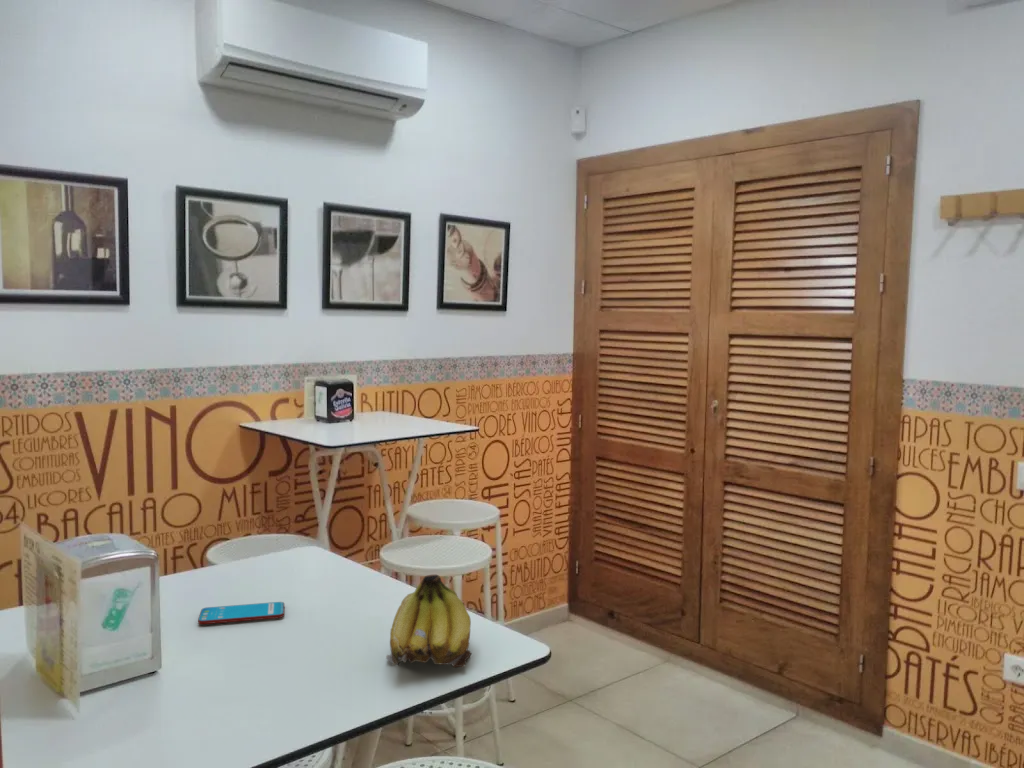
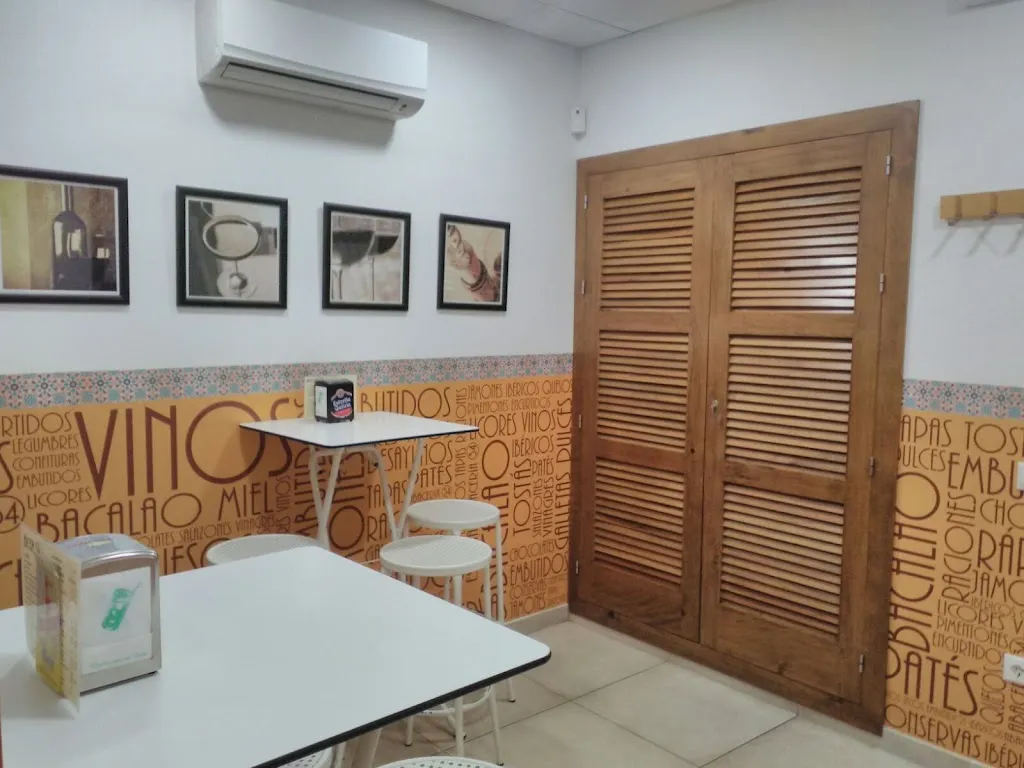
- fruit (429, 623)
- smartphone (242, 612)
